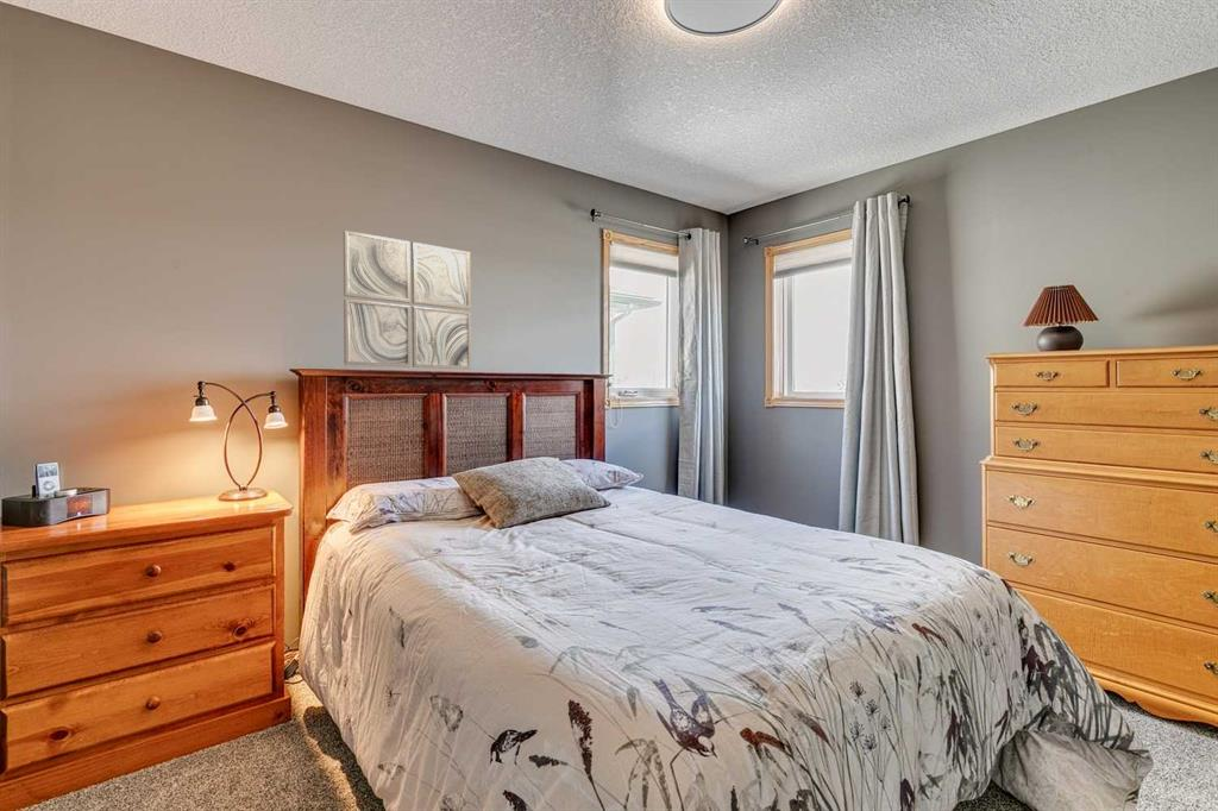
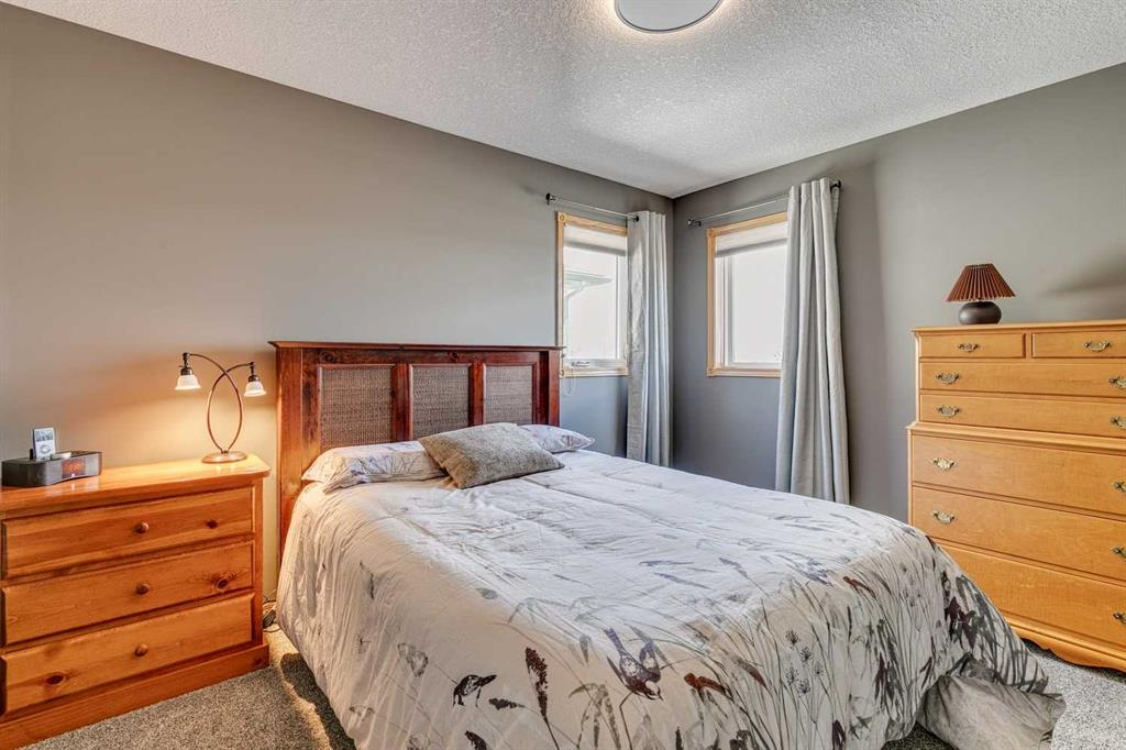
- wall art (409, 306)
